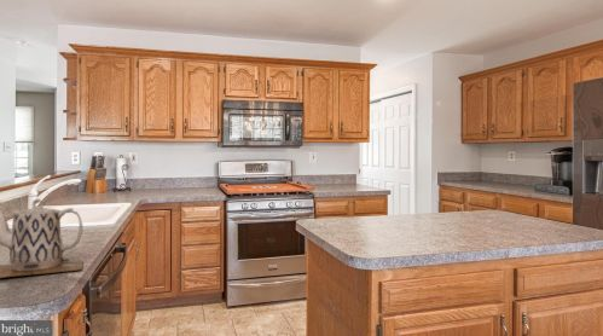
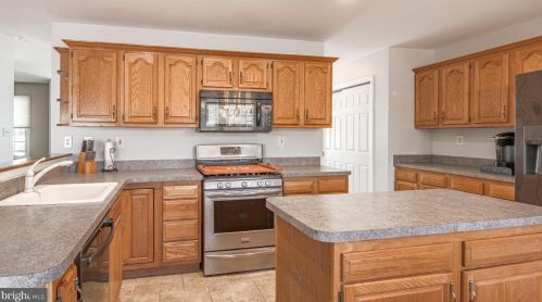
- teapot (37, 233)
